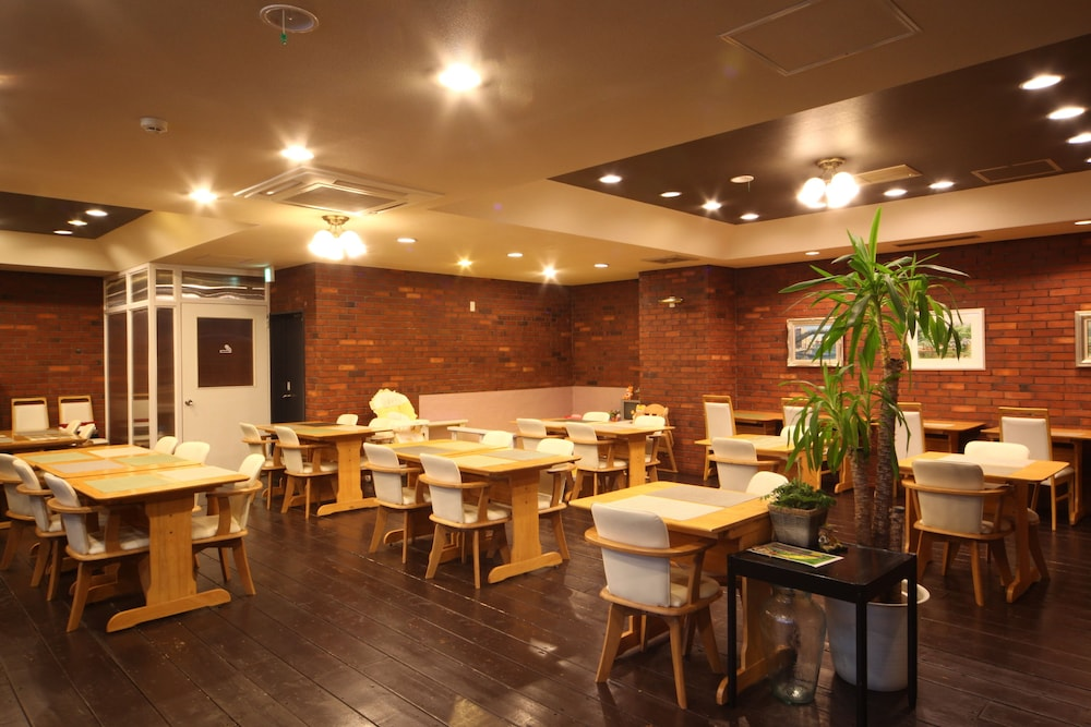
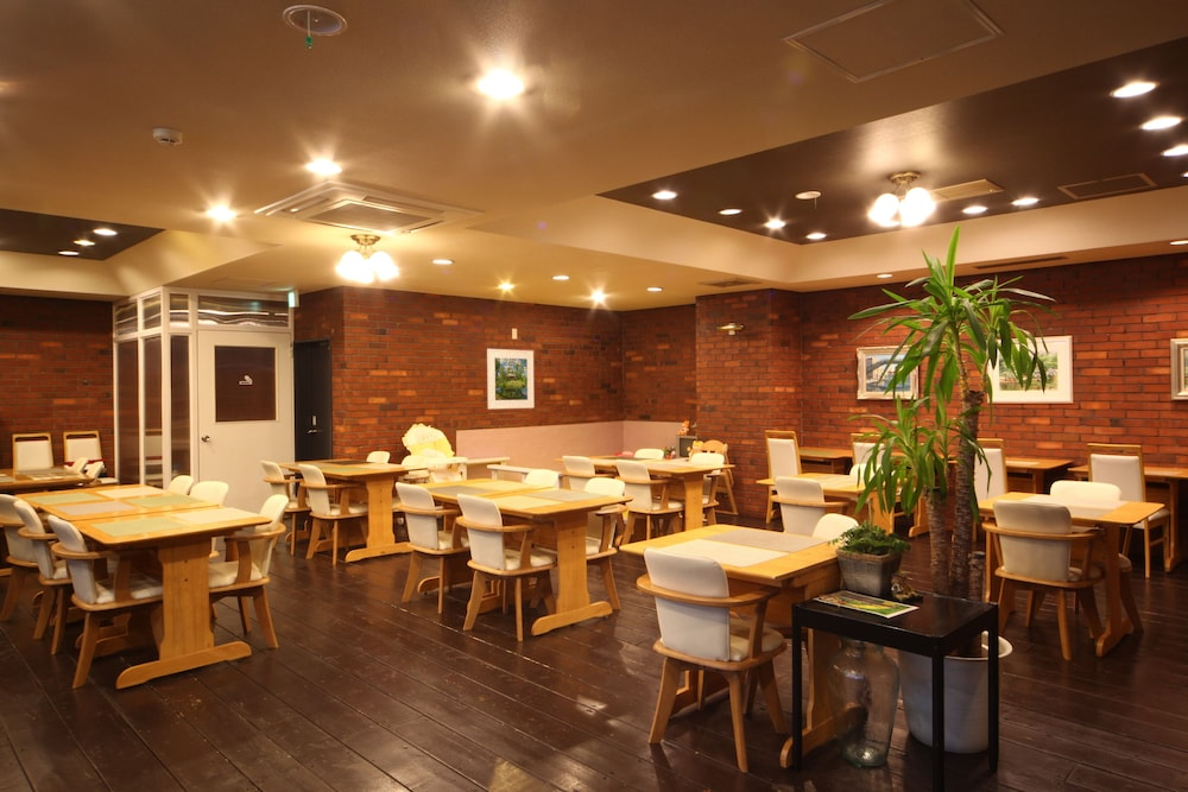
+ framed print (511, 379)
